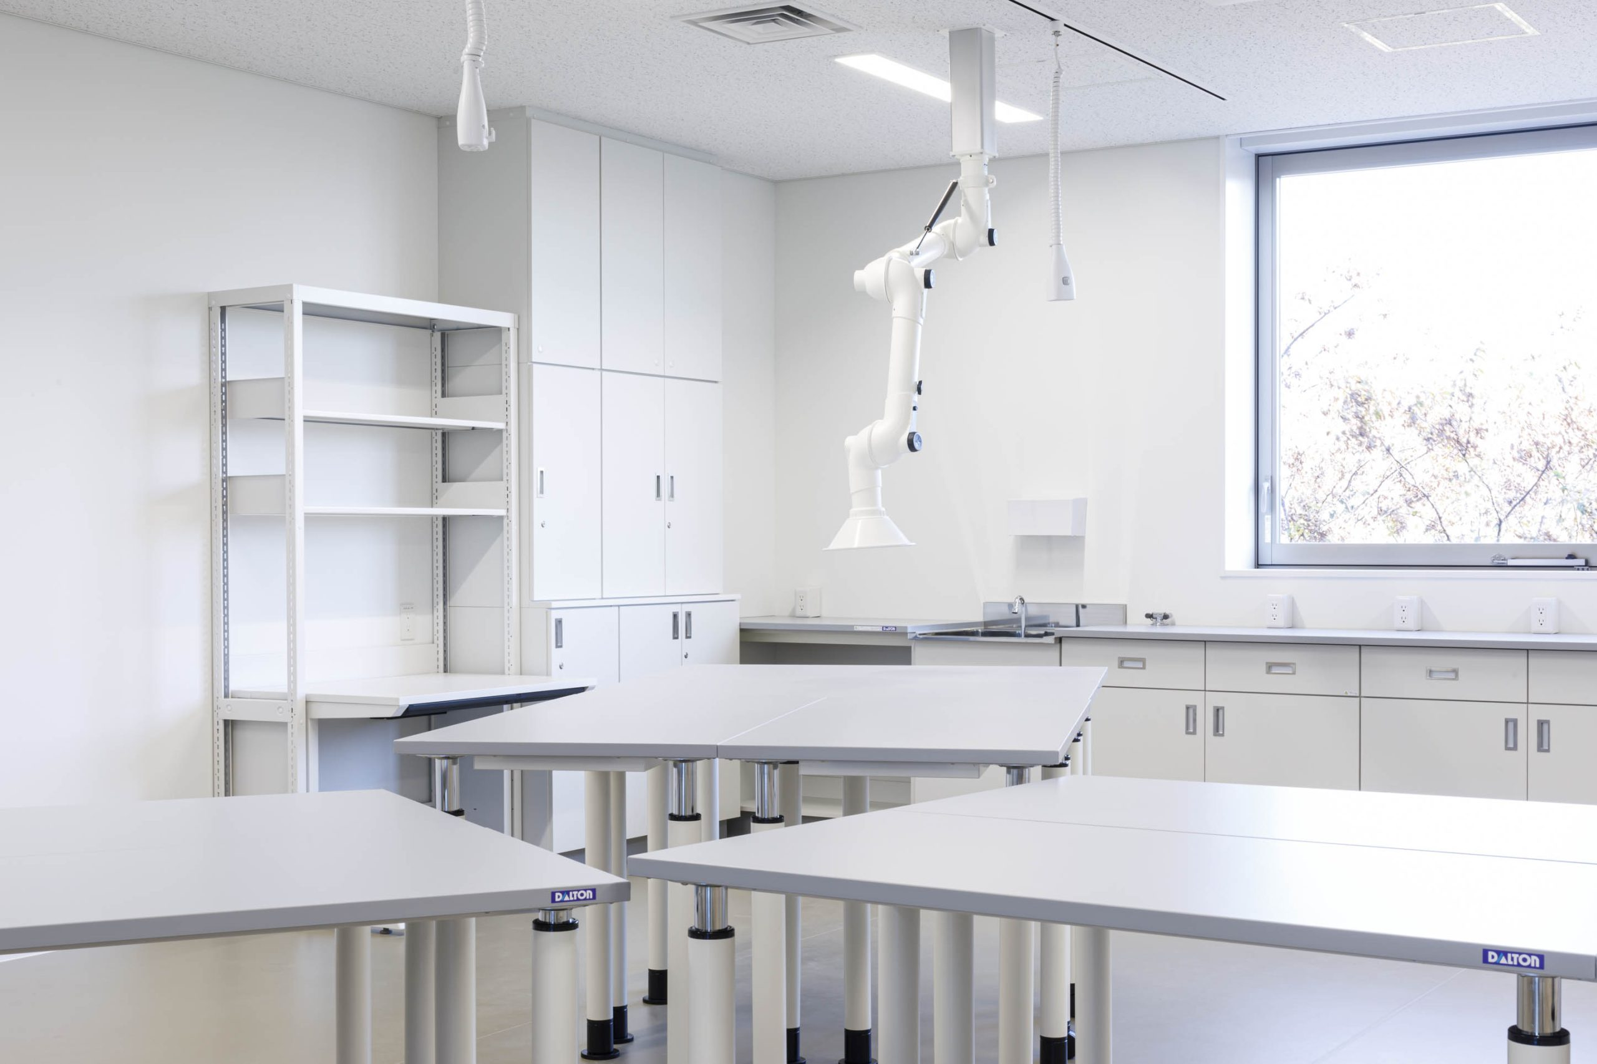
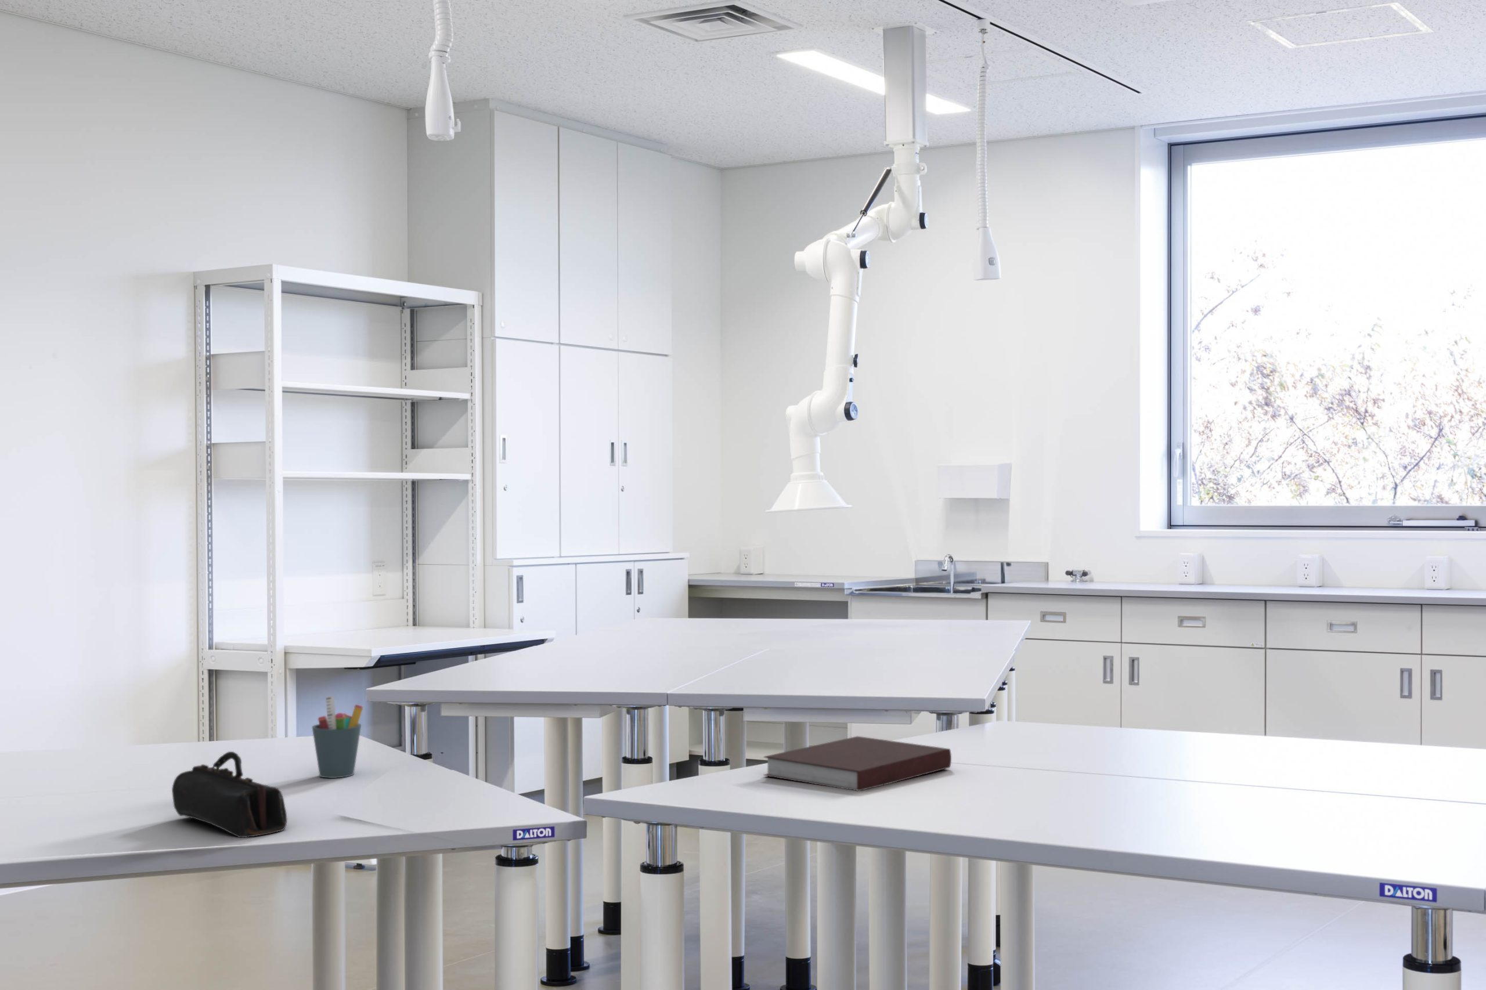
+ pen holder (337, 737)
+ pencil case (228, 788)
+ notebook (858, 762)
